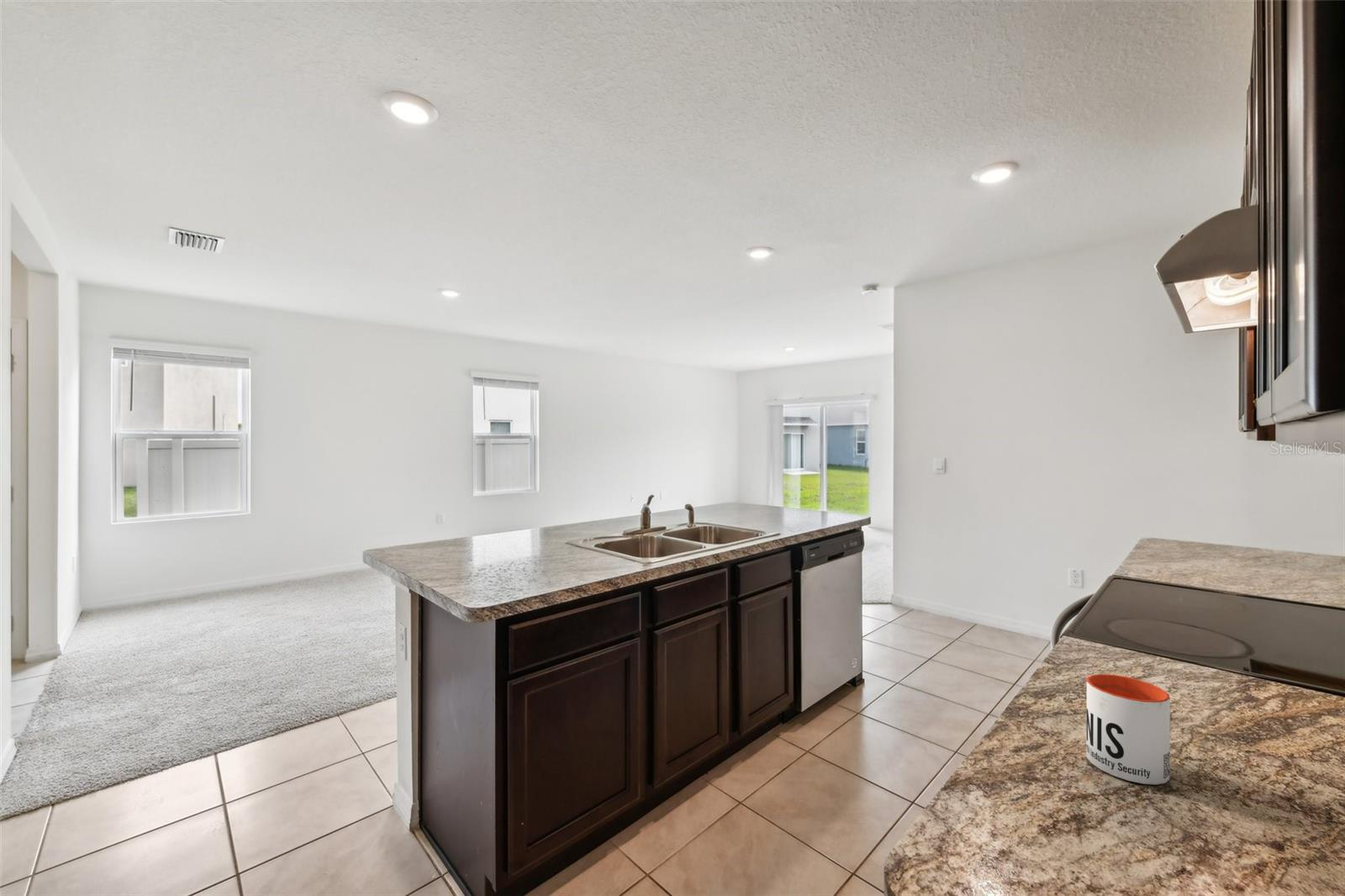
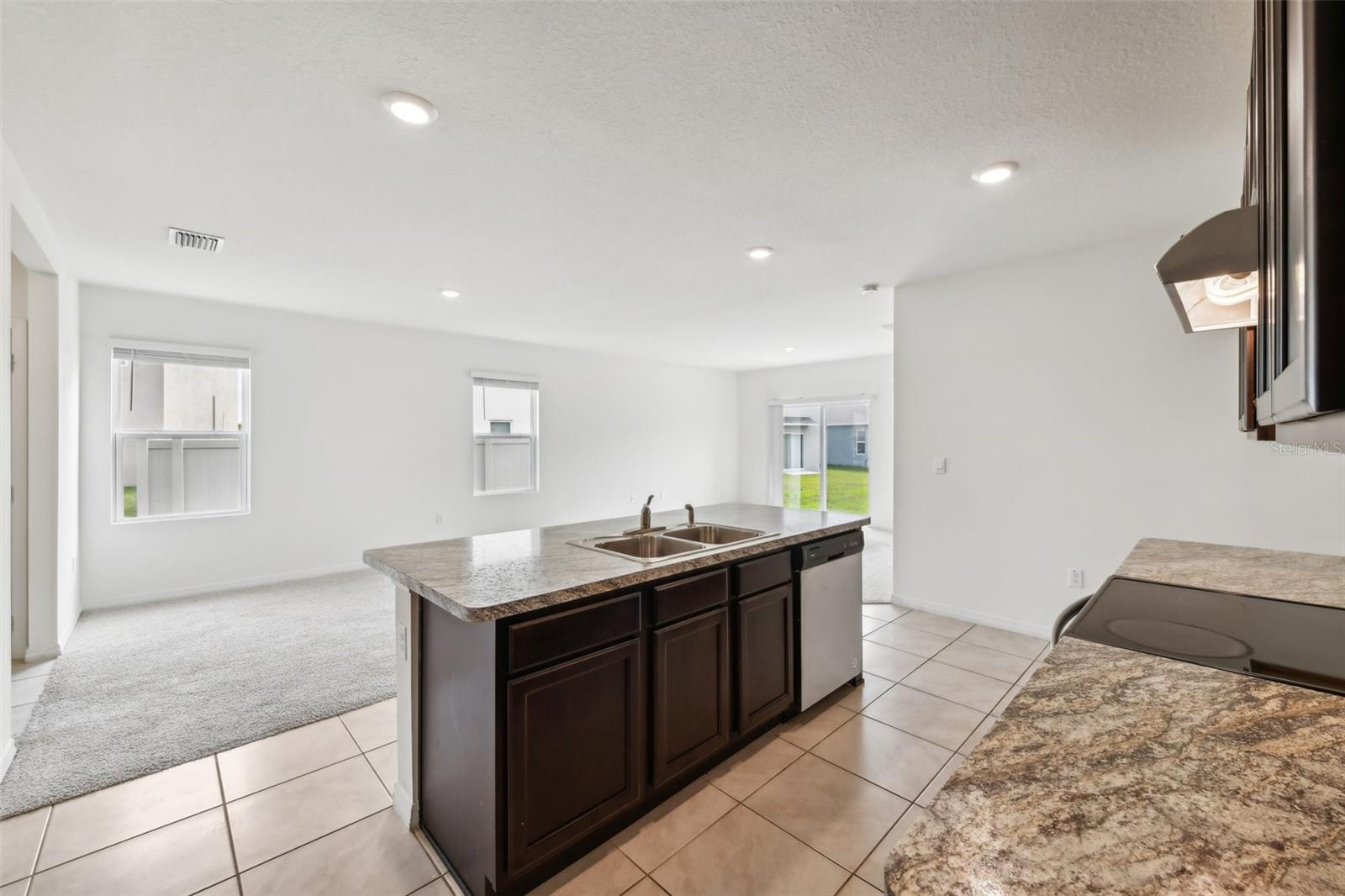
- mug (1128, 720)
